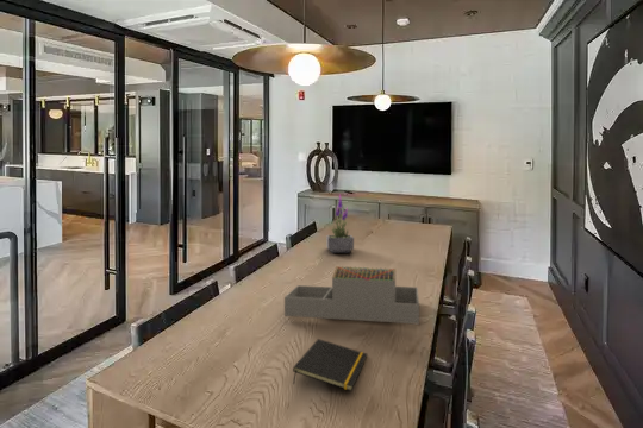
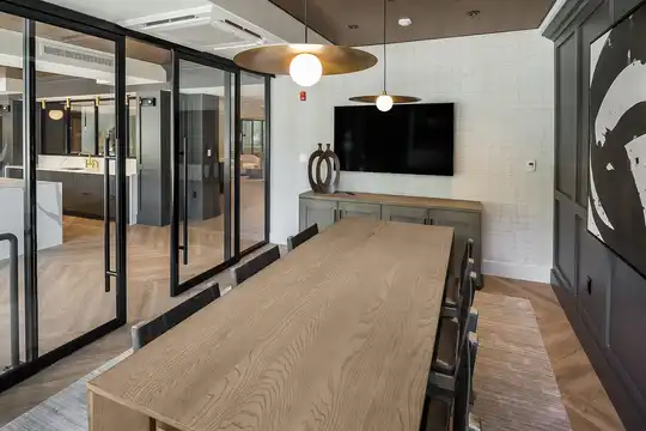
- potted plant (339, 222)
- architectural model (354, 287)
- notepad (332, 361)
